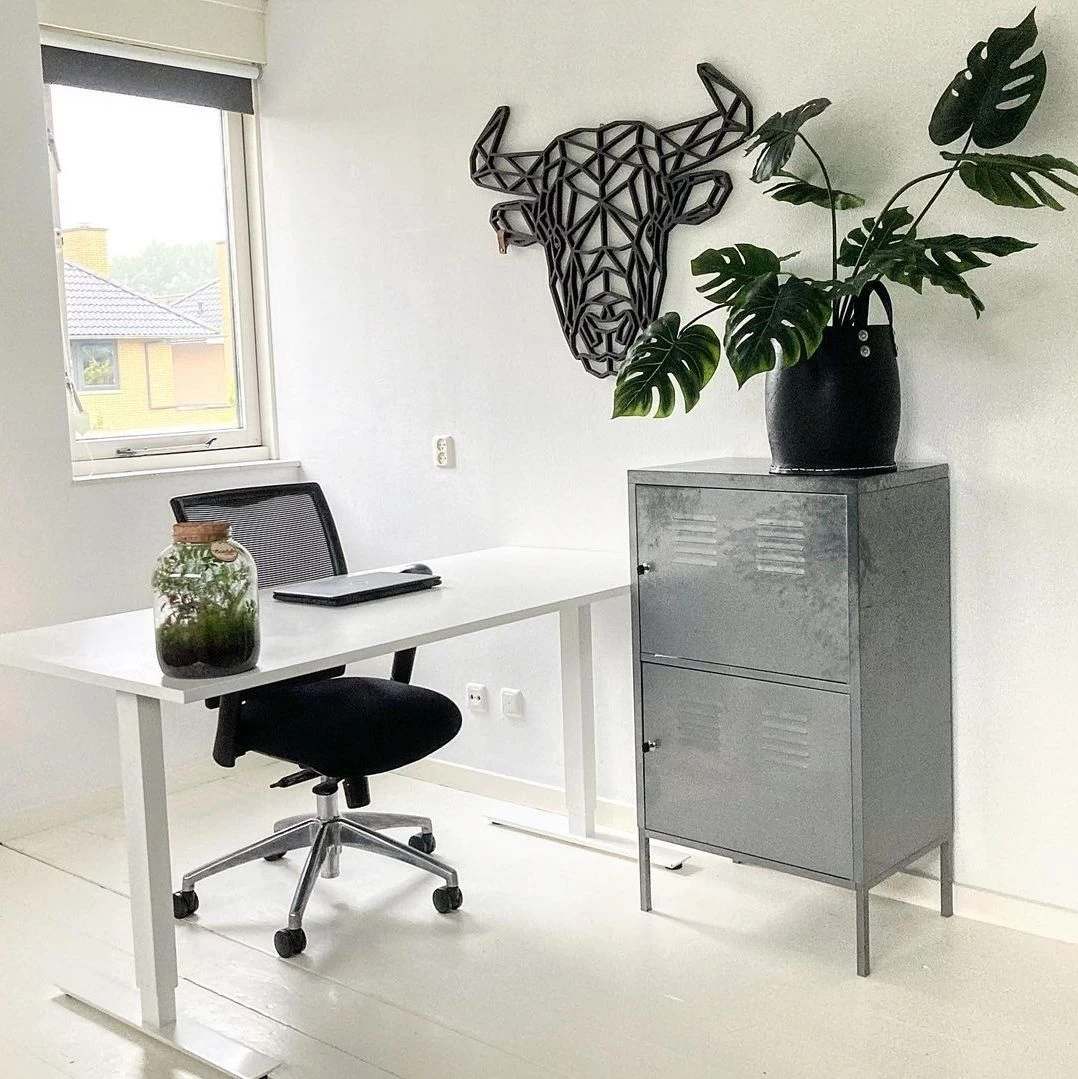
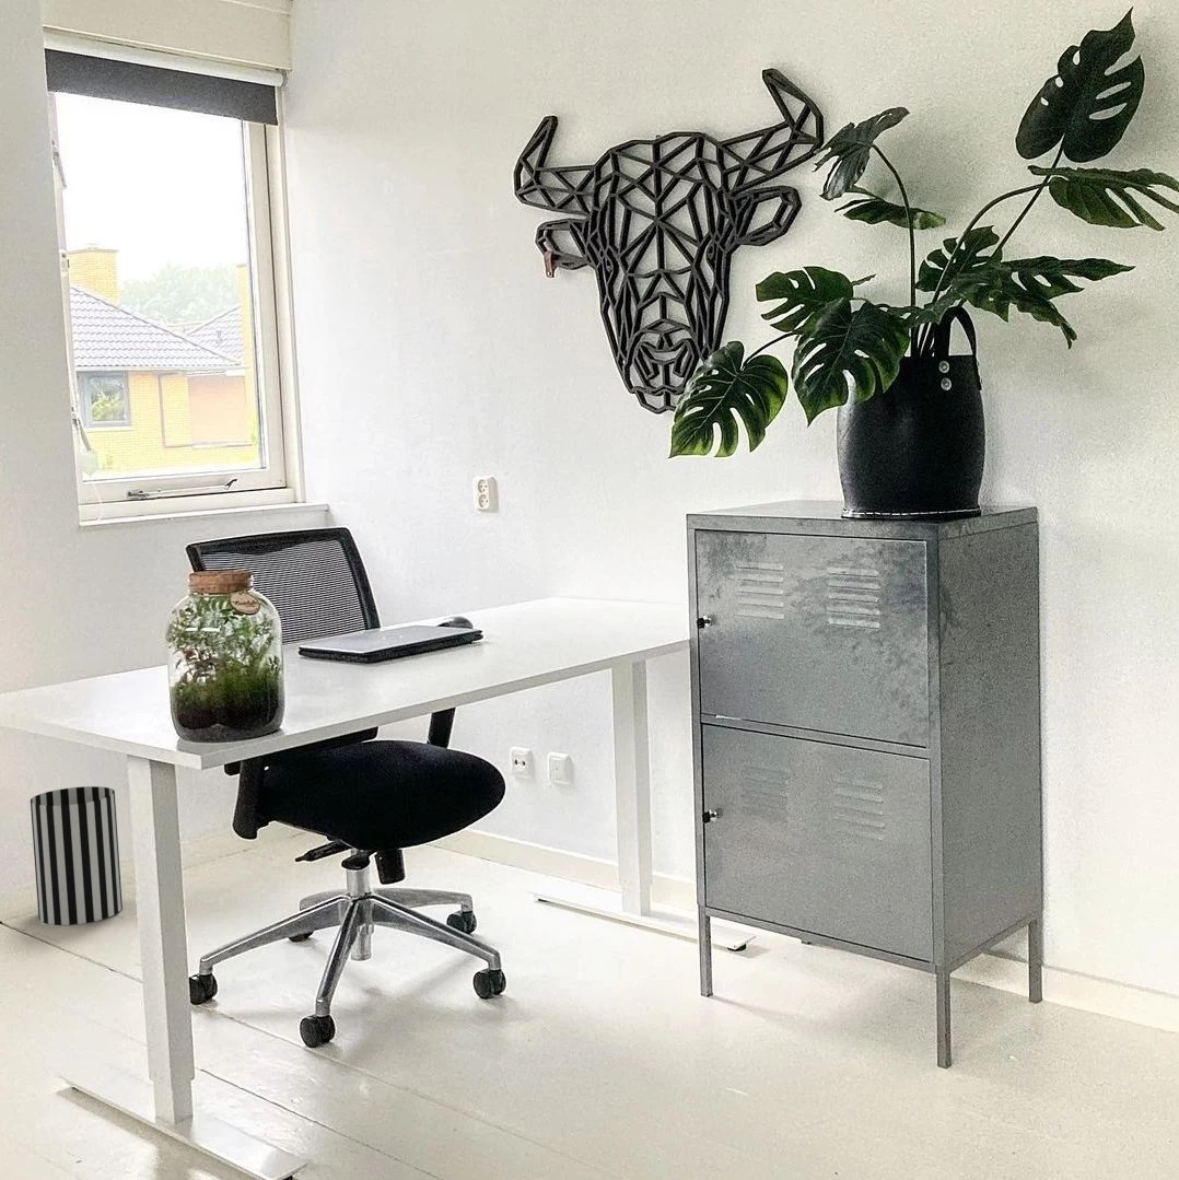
+ wastebasket (77, 854)
